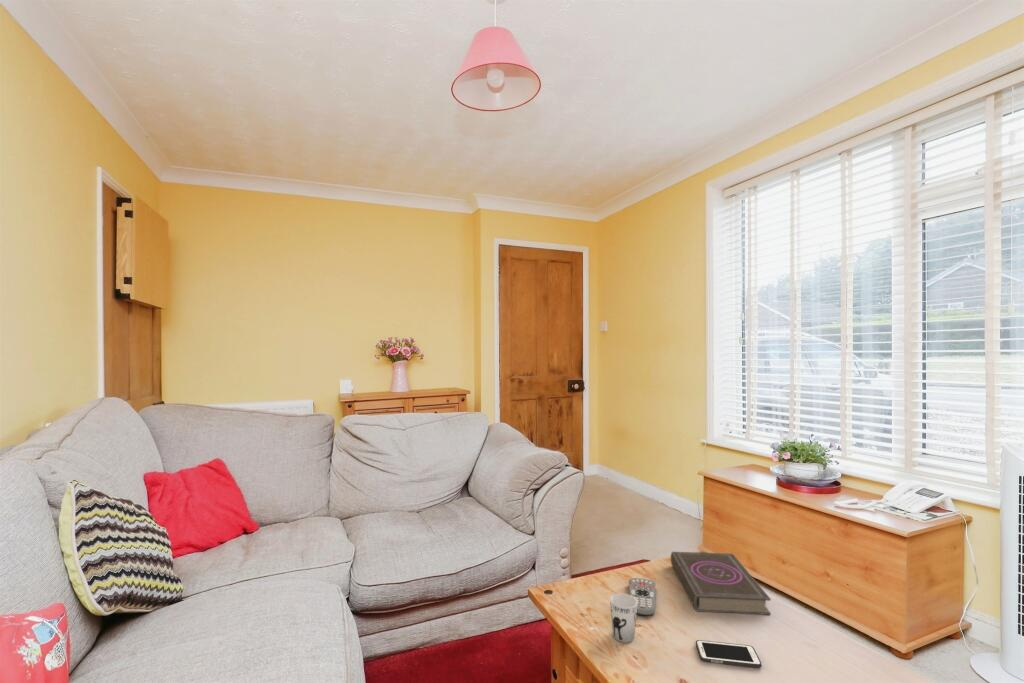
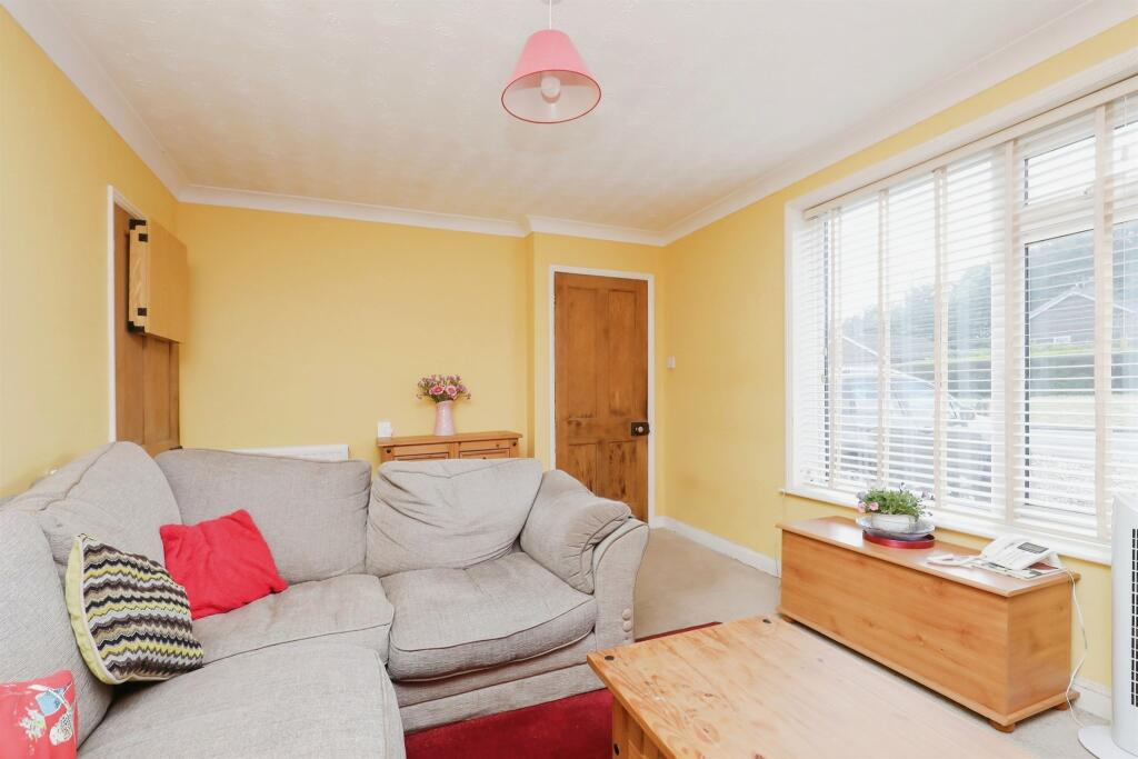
- cell phone (727, 653)
- book (715, 579)
- cup (623, 618)
- remote control (642, 596)
